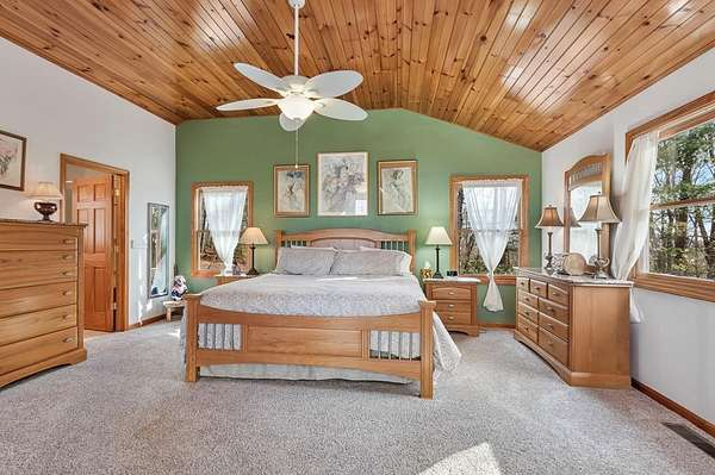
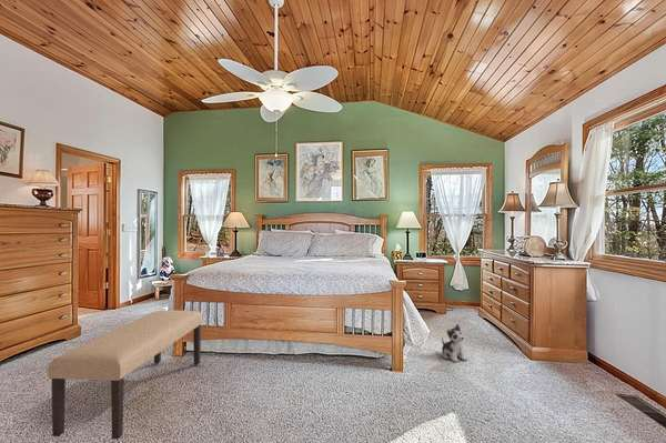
+ plush toy (452, 339)
+ bench (141, 359)
